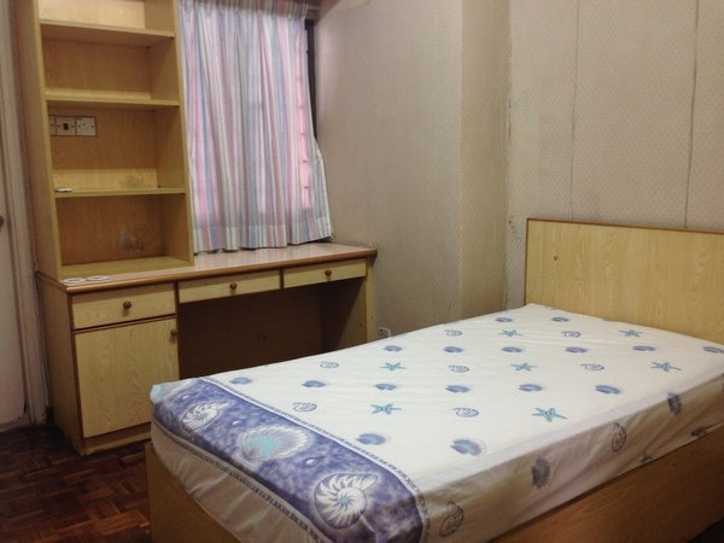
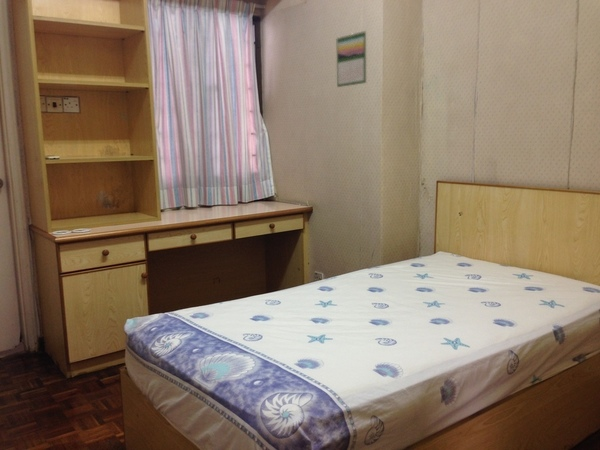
+ calendar (351, 59)
